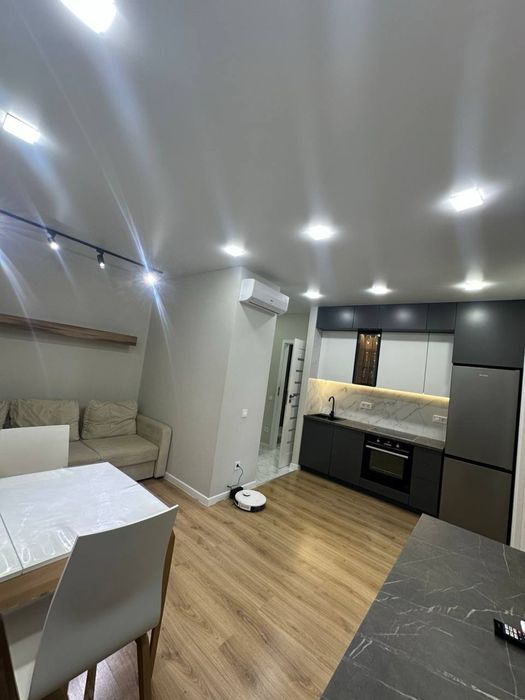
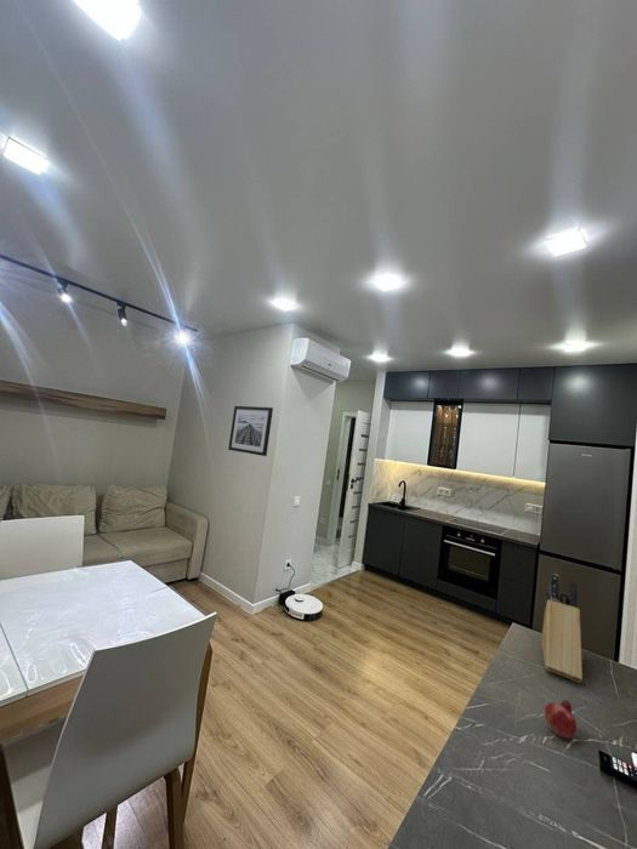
+ knife block (562, 620)
+ fruit (559, 717)
+ wall art (249, 429)
